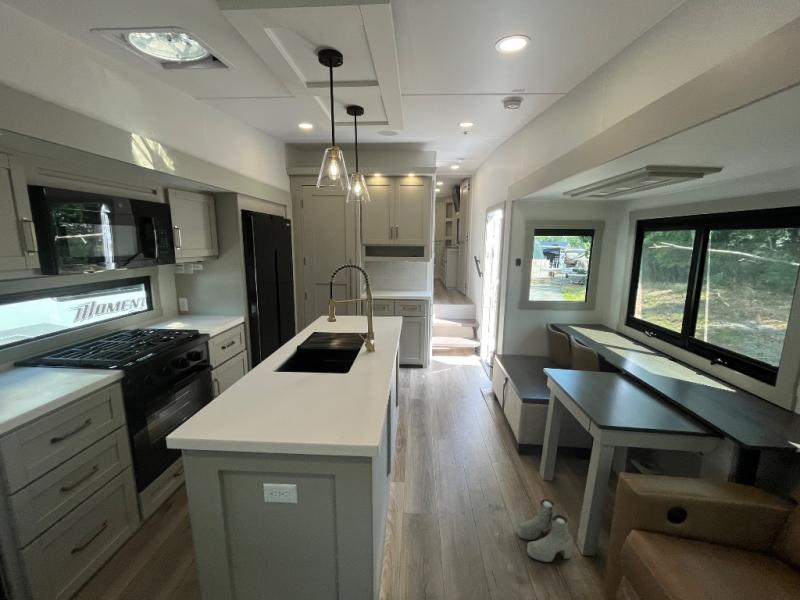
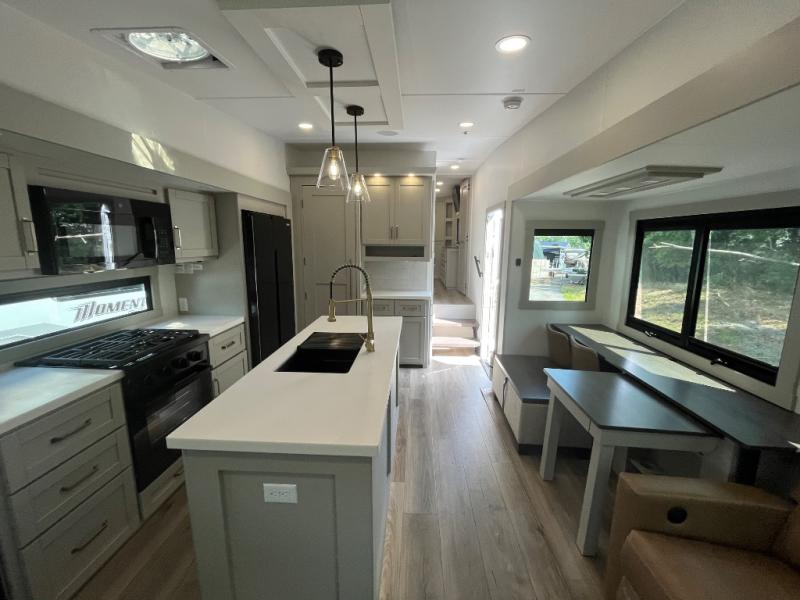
- boots (544, 527)
